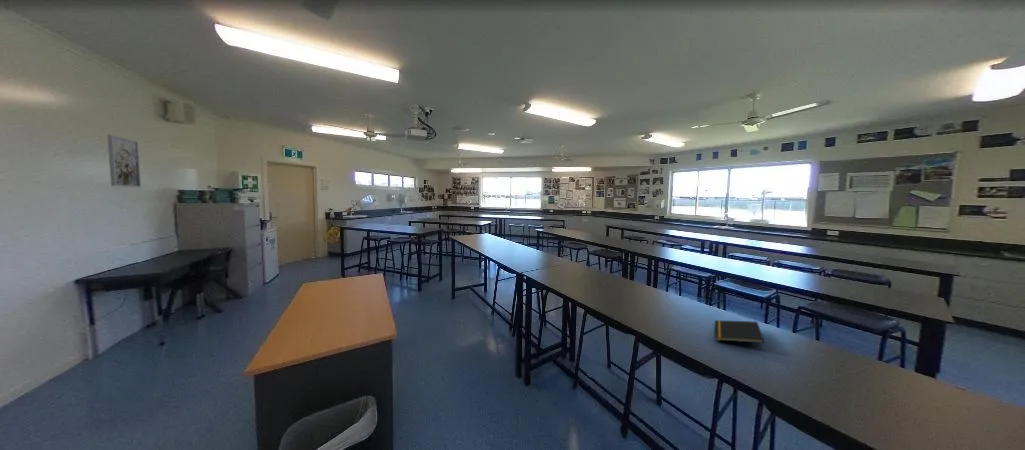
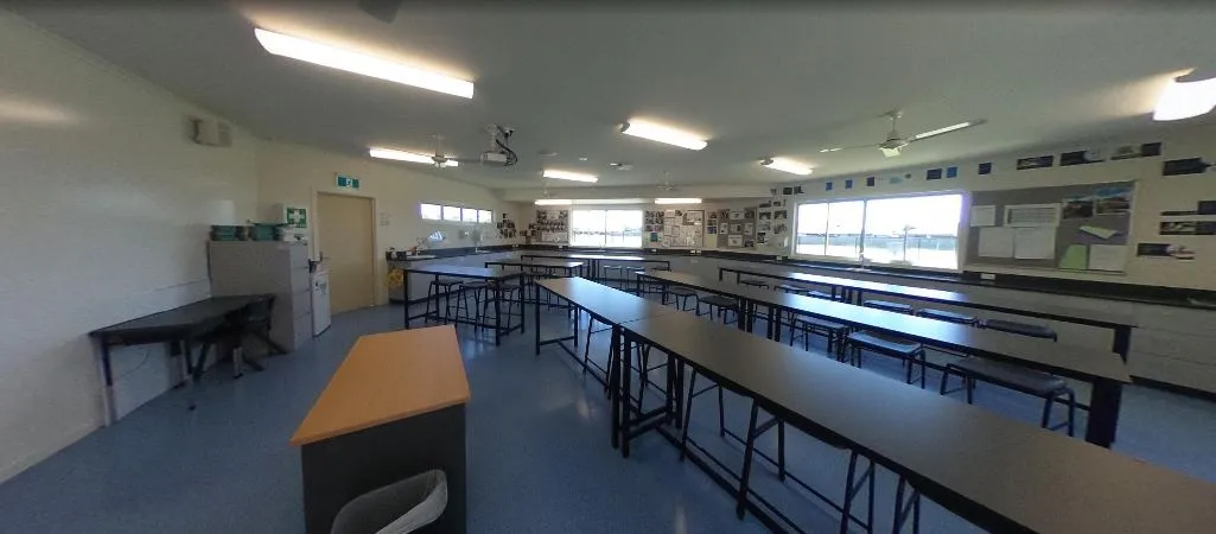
- notepad (736, 330)
- wall art (125, 162)
